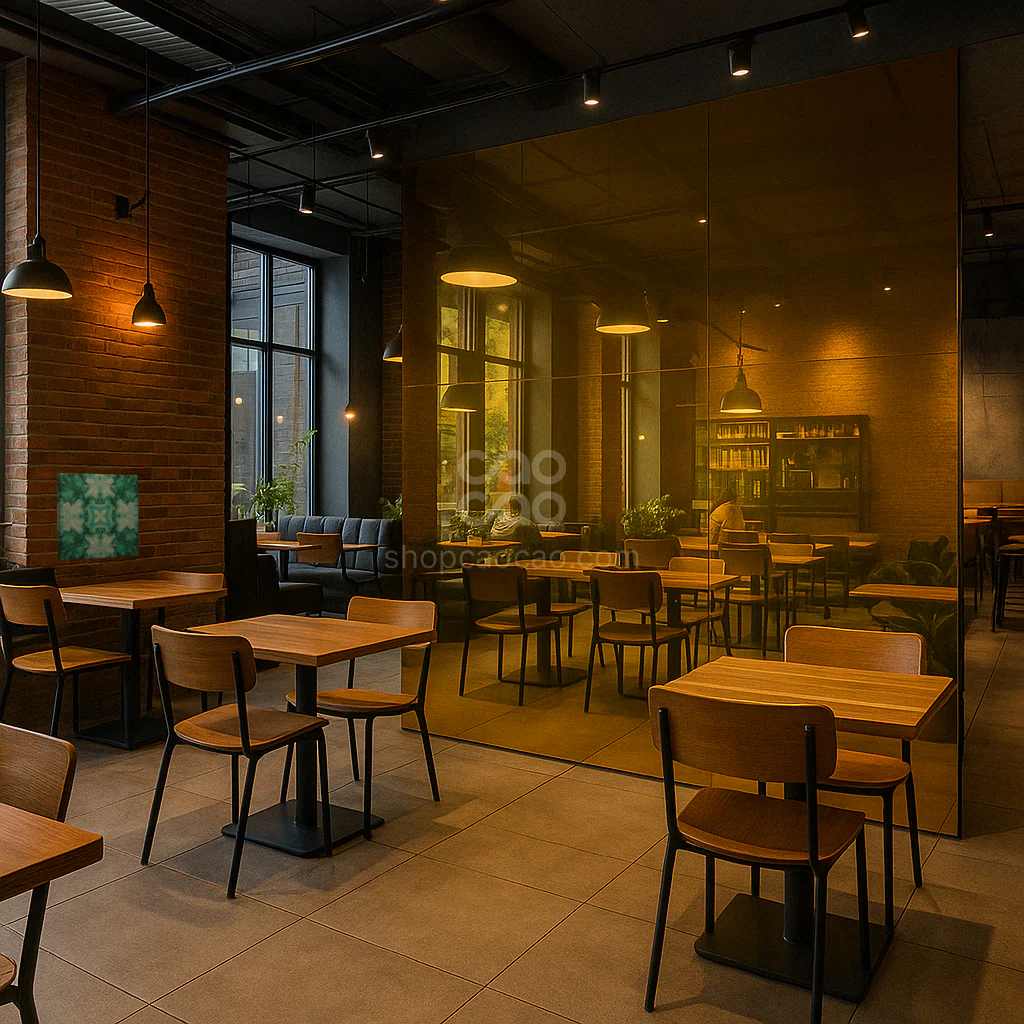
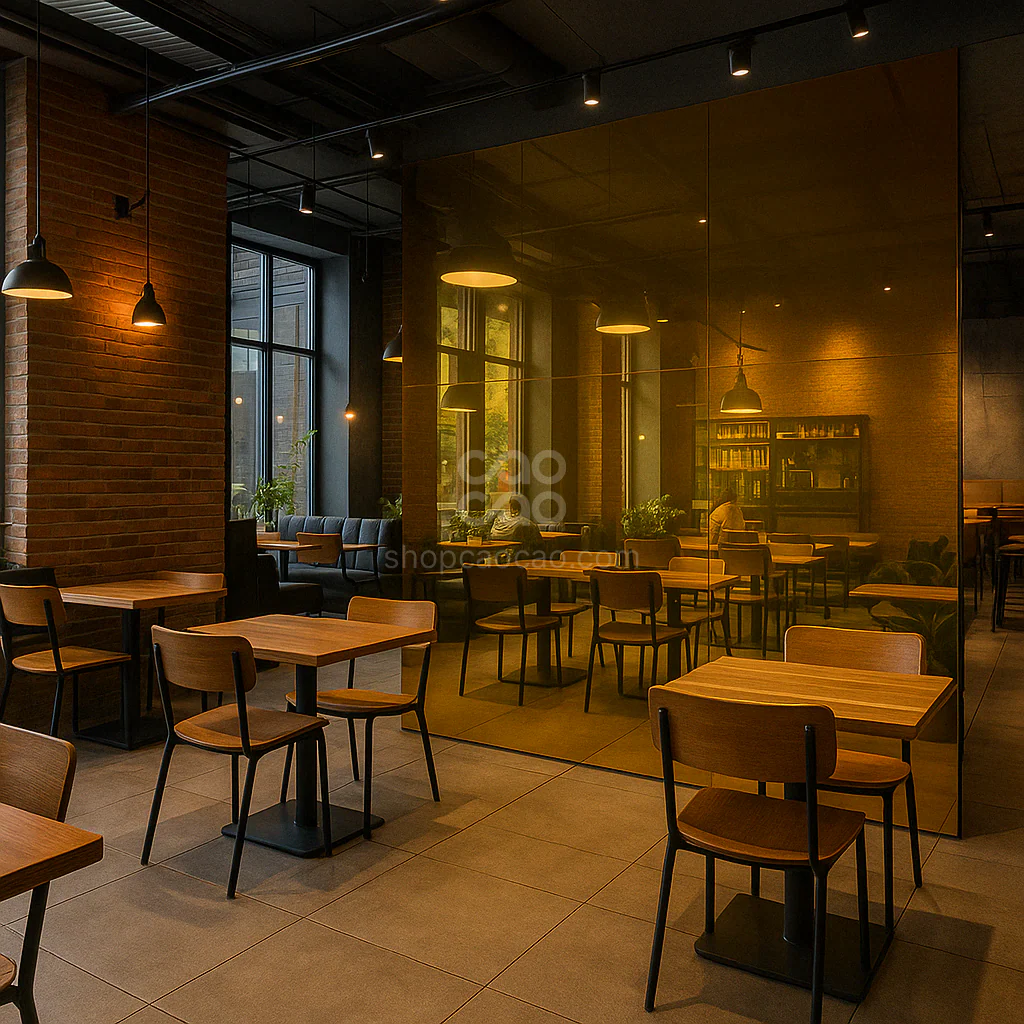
- wall art (99, 516)
